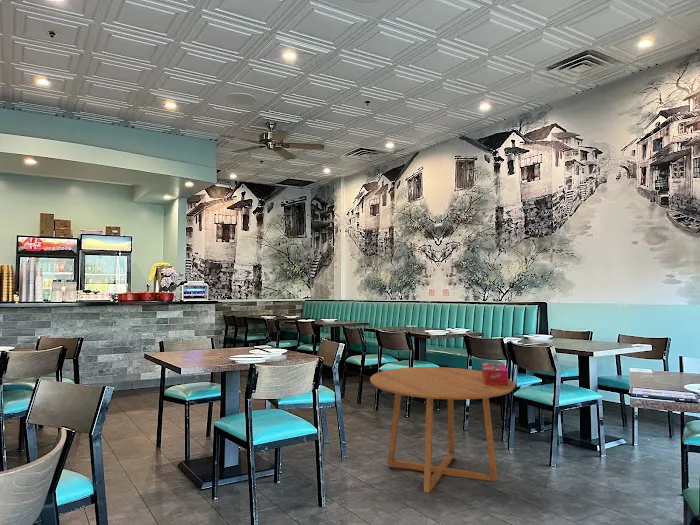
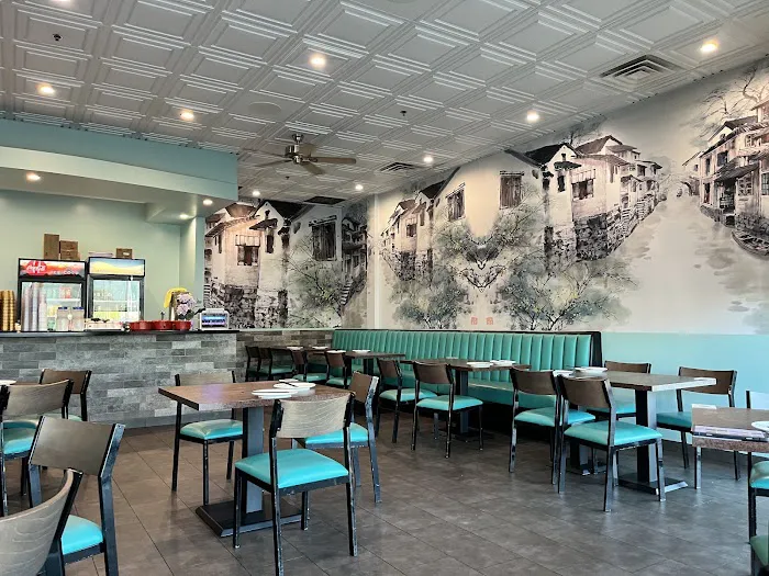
- dining table (448, 426)
- tissue box (494, 373)
